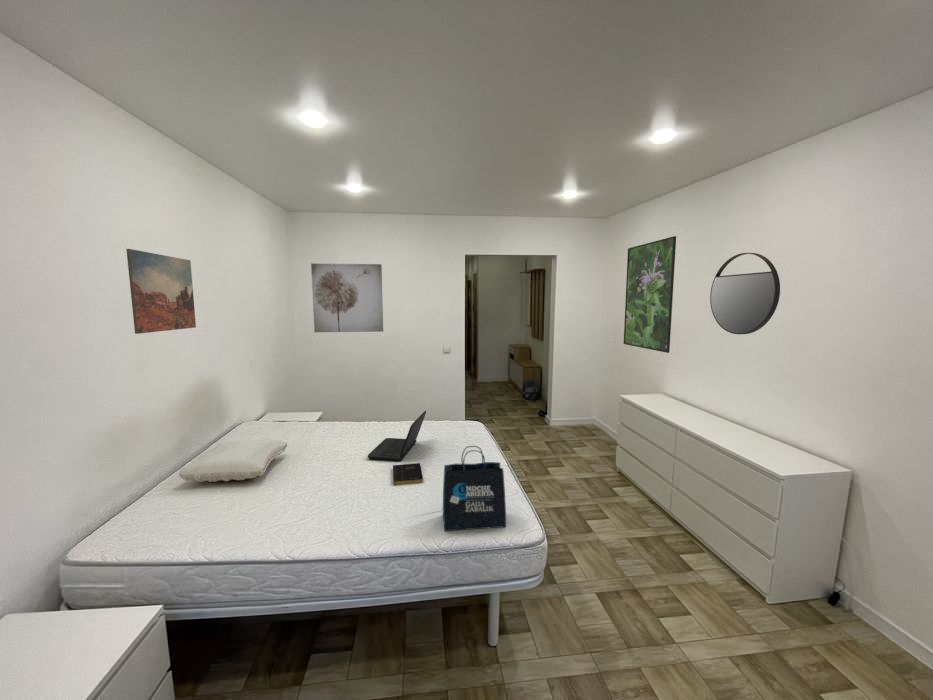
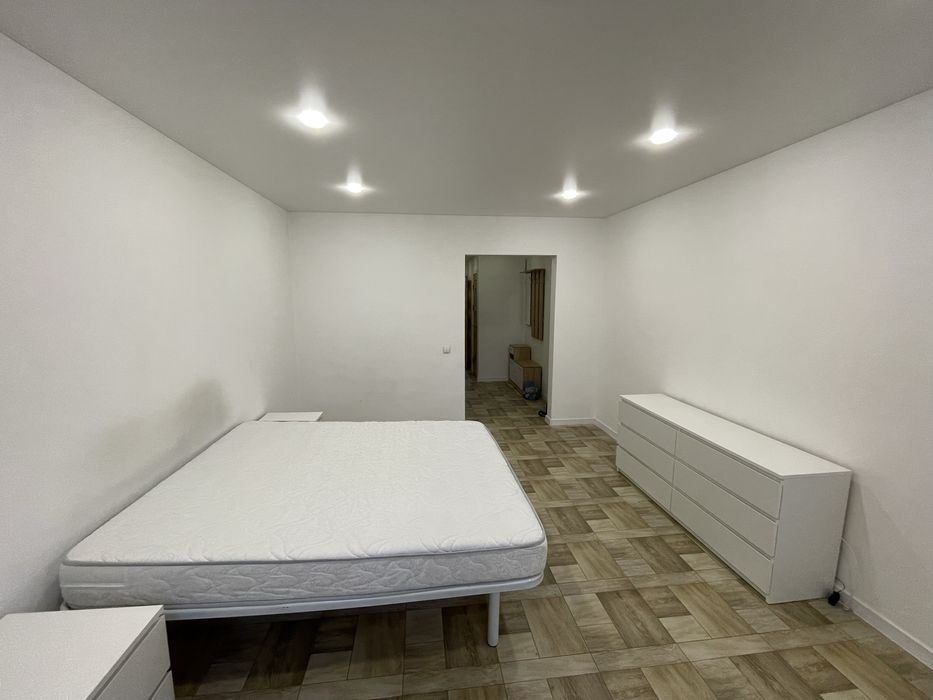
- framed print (646, 296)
- laptop (398, 438)
- book (407, 474)
- tote bag (473, 485)
- pillow (238, 458)
- wall art (348, 298)
- wall art (165, 293)
- home mirror (741, 294)
